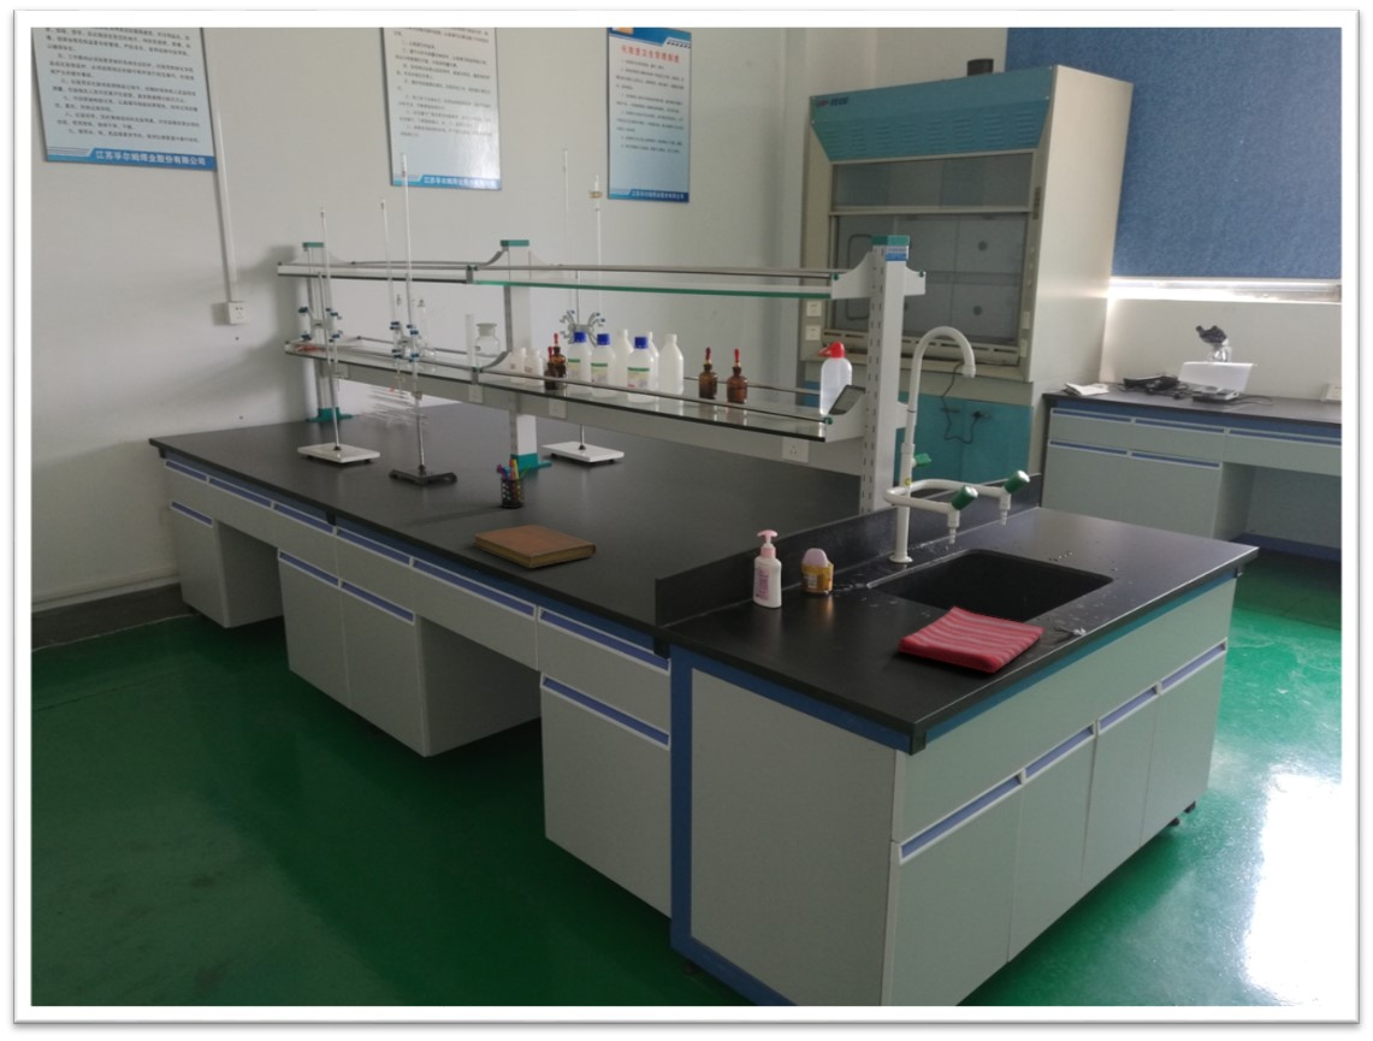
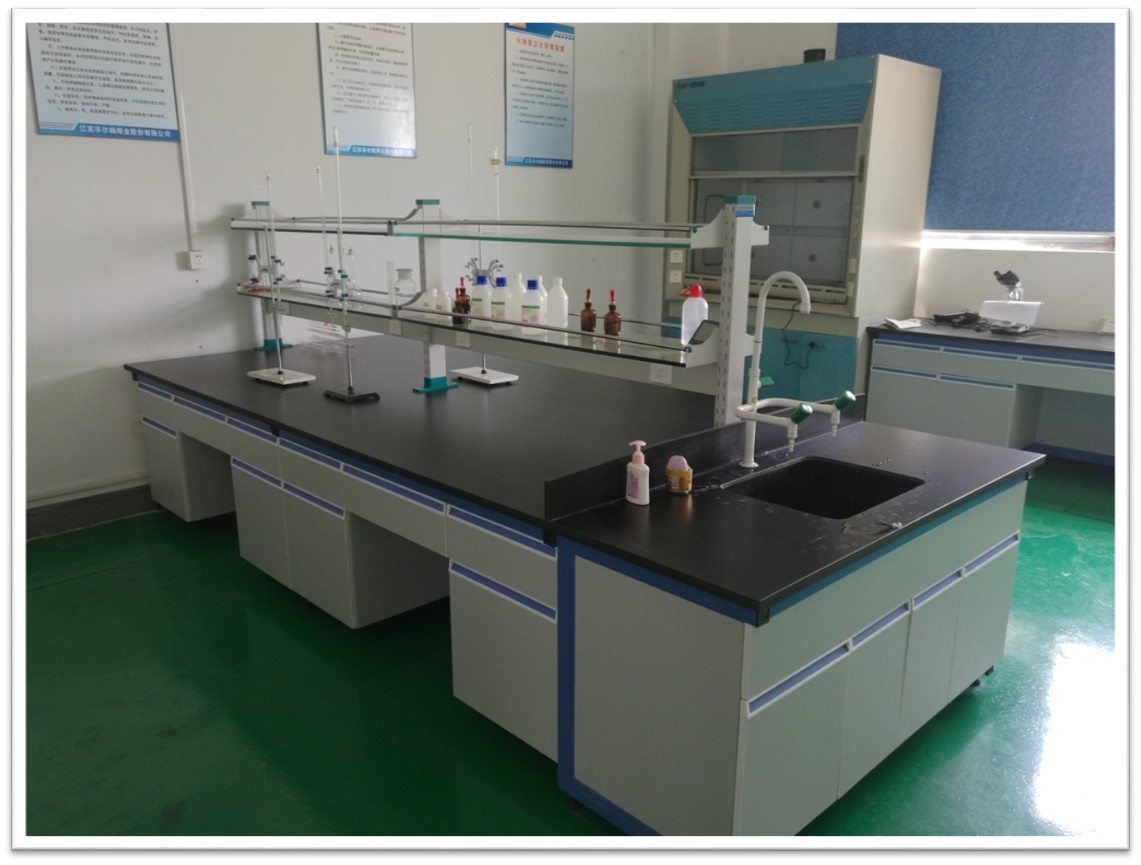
- dish towel (972, 637)
- notebook (533, 544)
- pen holder (514, 481)
